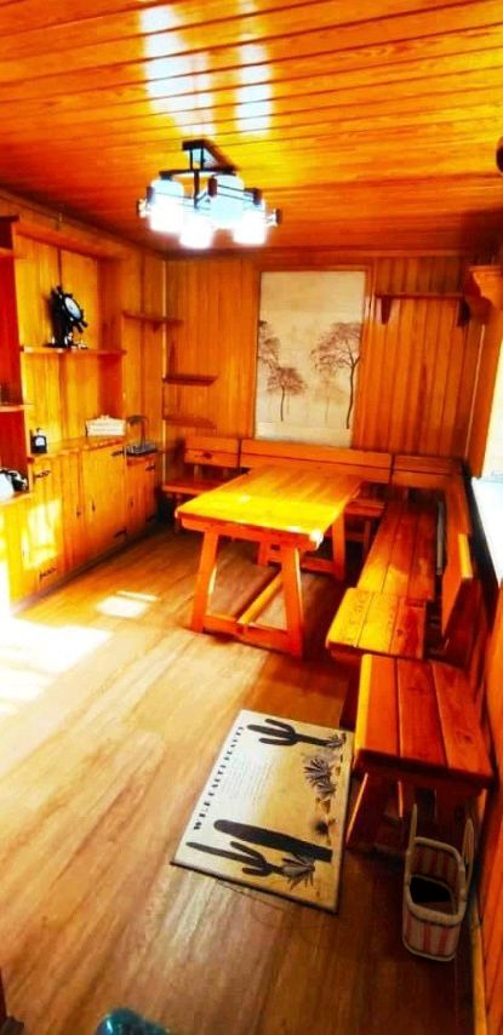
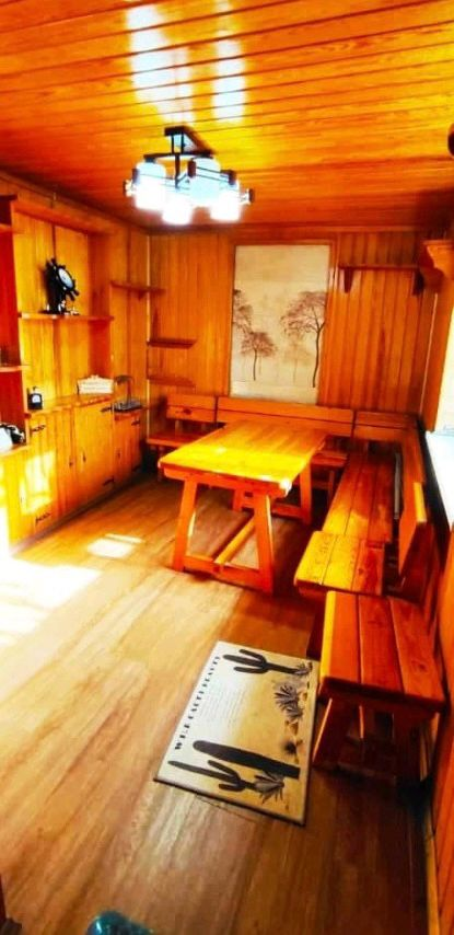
- basket (435, 870)
